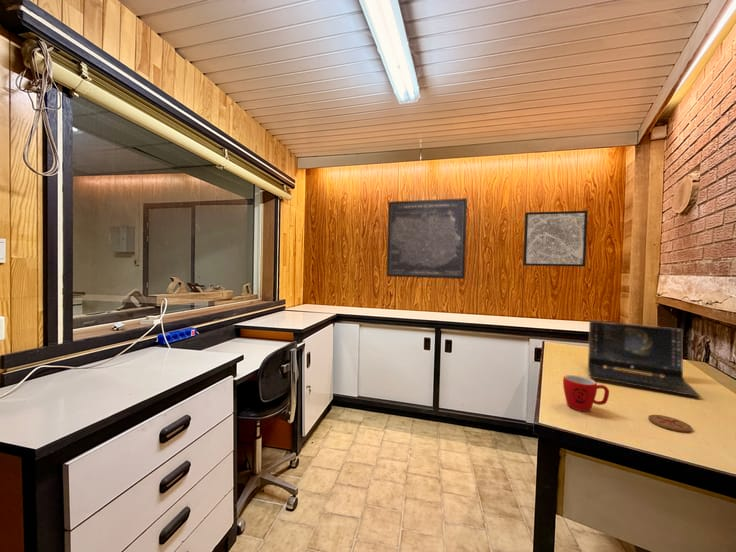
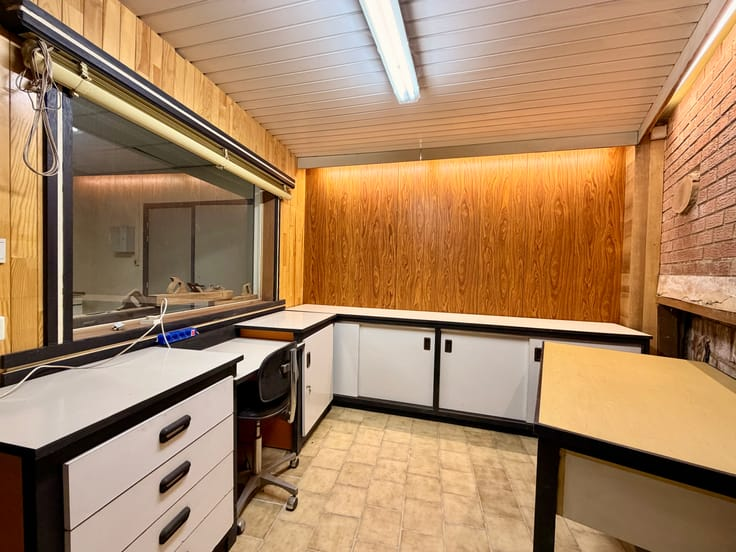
- laptop (636, 354)
- wall art (425, 239)
- mug (585, 394)
- wall art (554, 239)
- coaster (669, 422)
